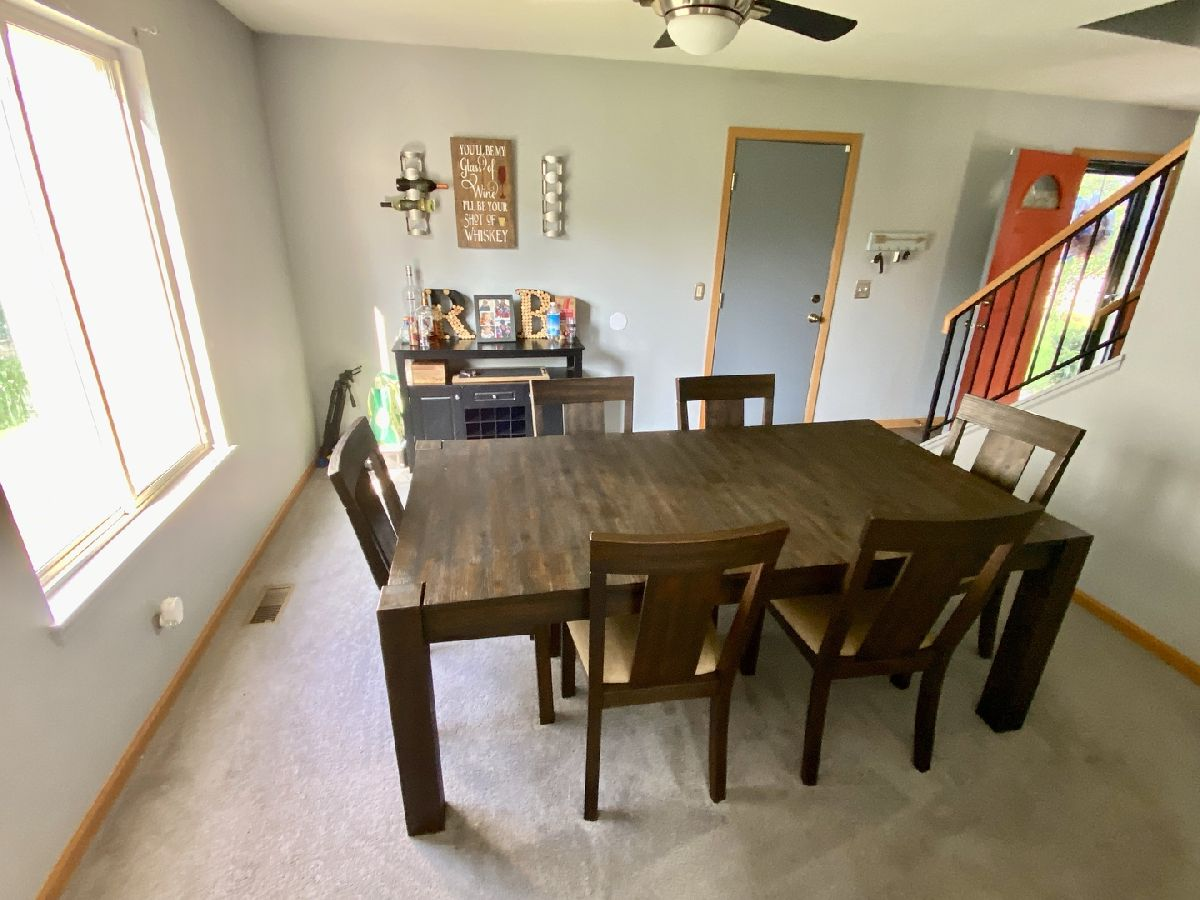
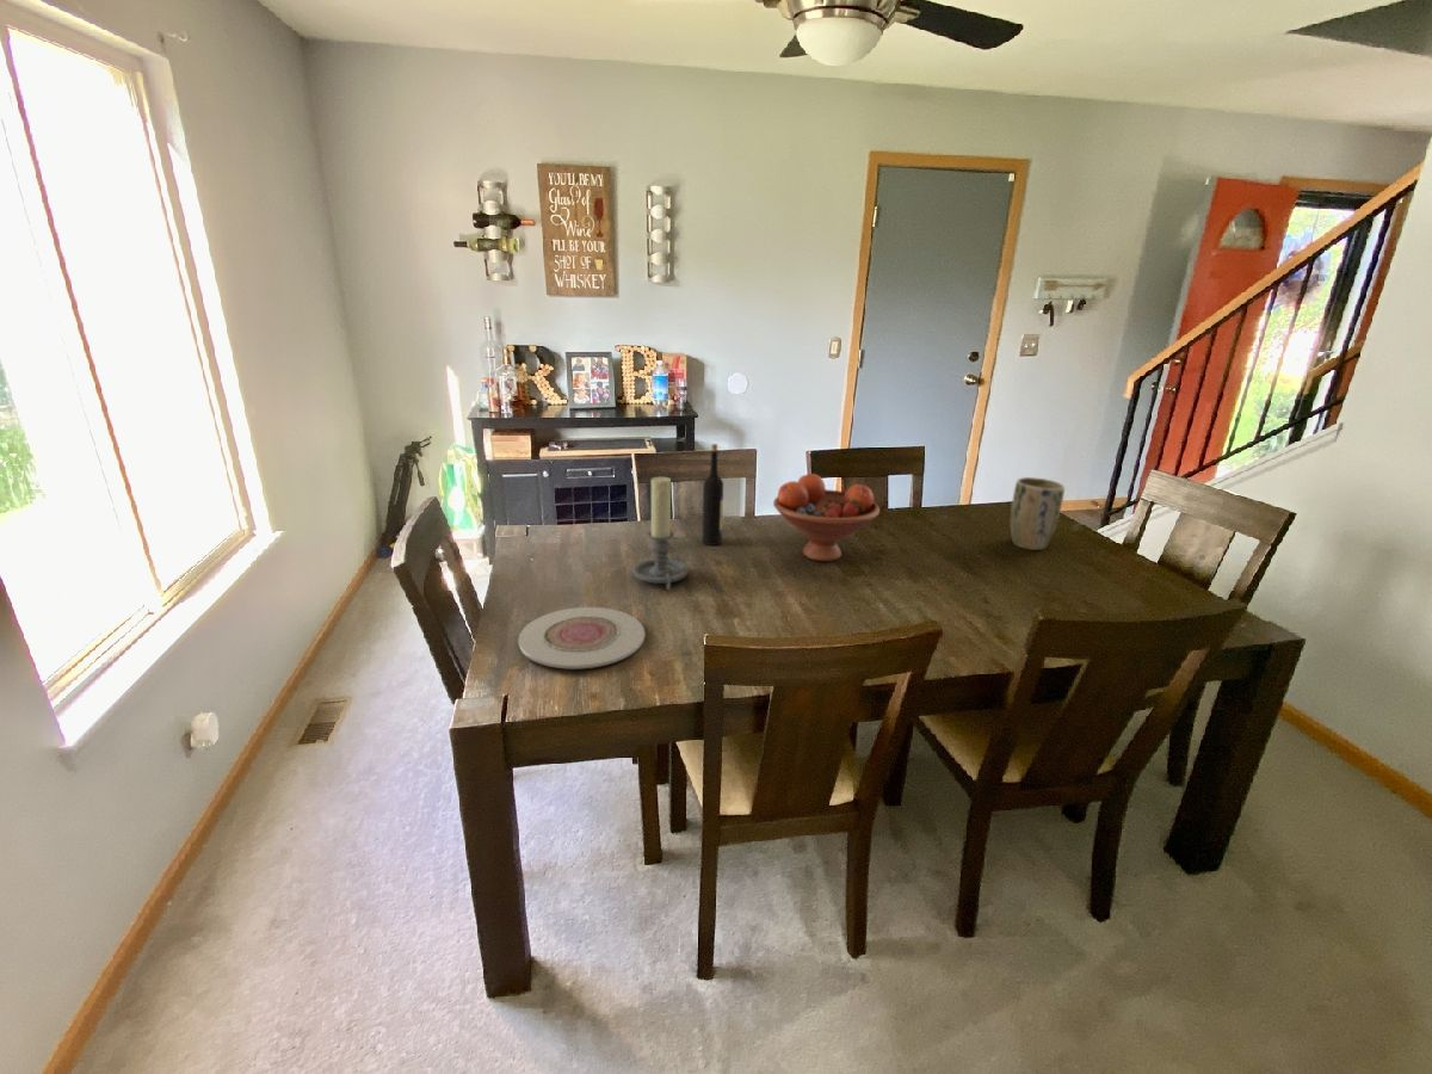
+ plate (582, 634)
+ candle holder (661, 530)
+ wine bottle (712, 494)
+ fruit bowl (825, 519)
+ plant pot (1033, 514)
